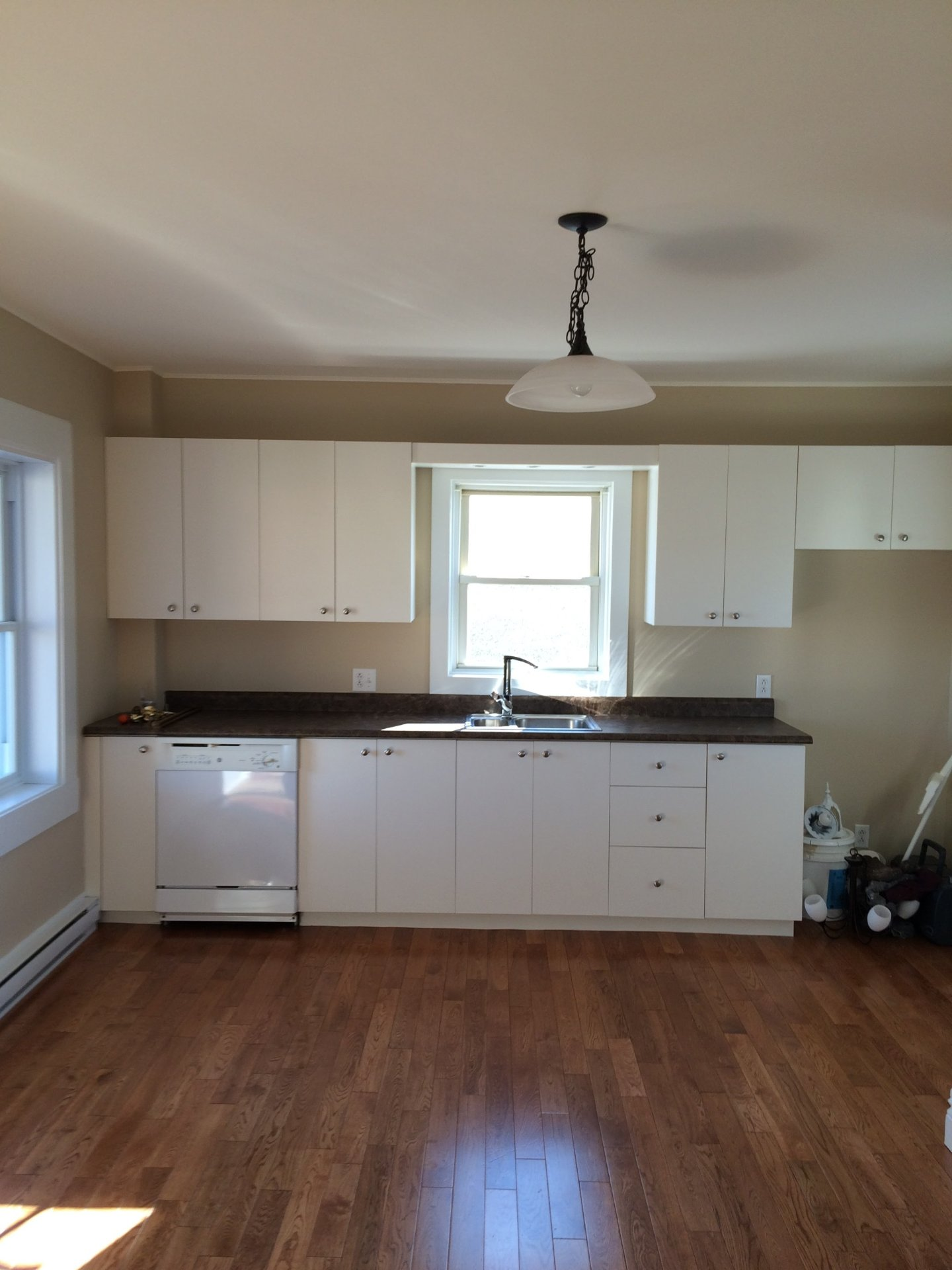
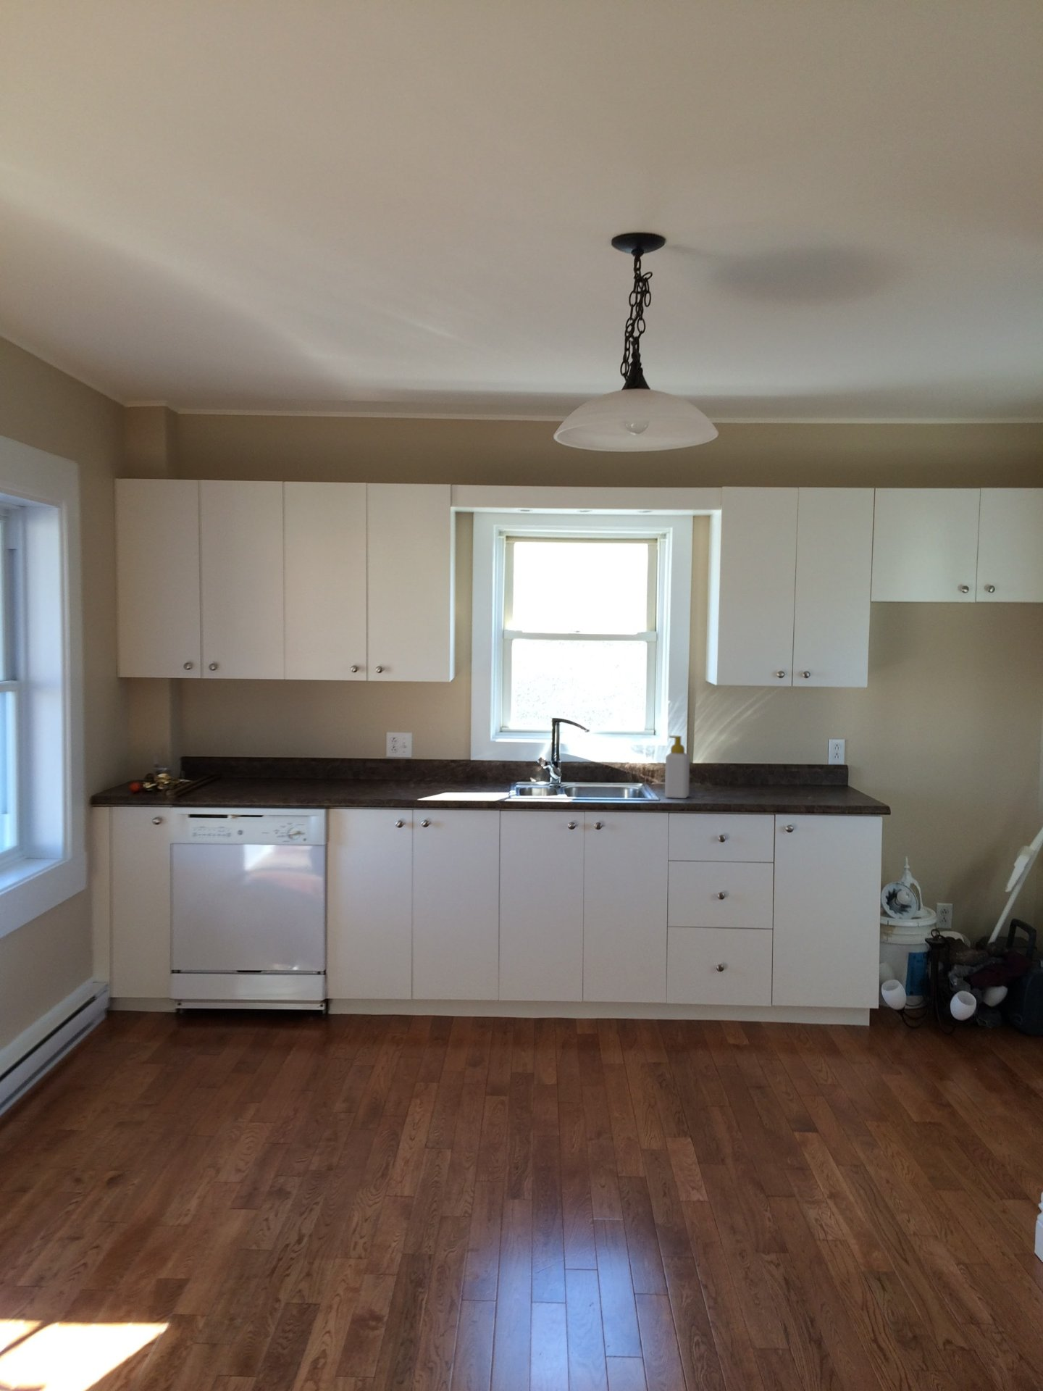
+ soap bottle (677, 767)
